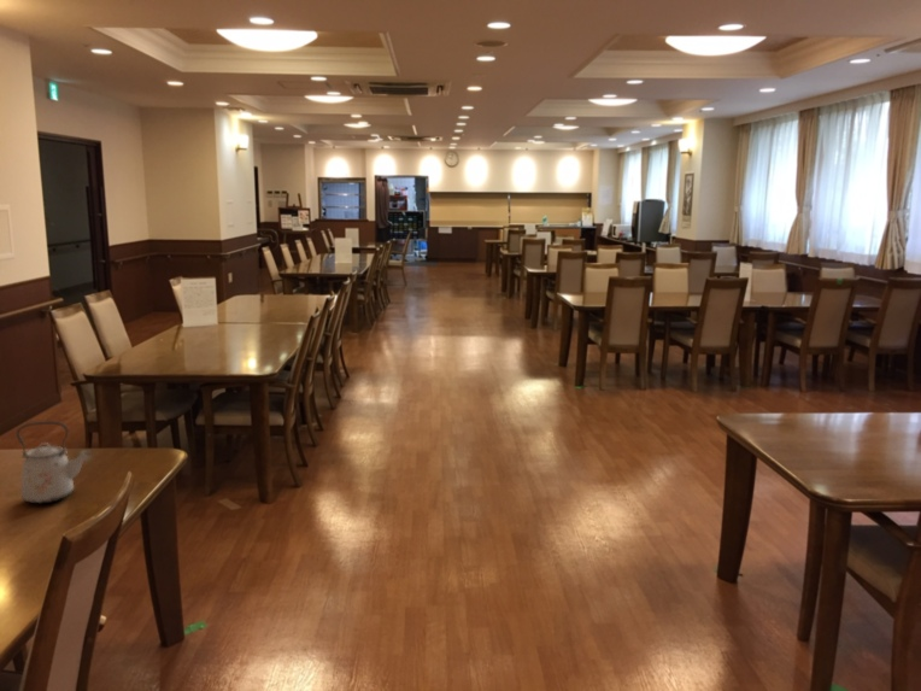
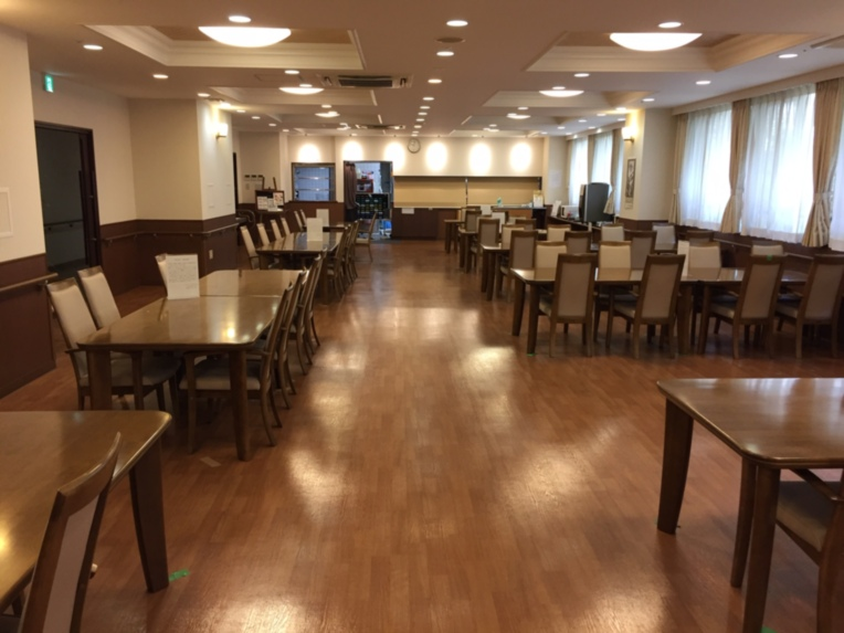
- kettle (54, 459)
